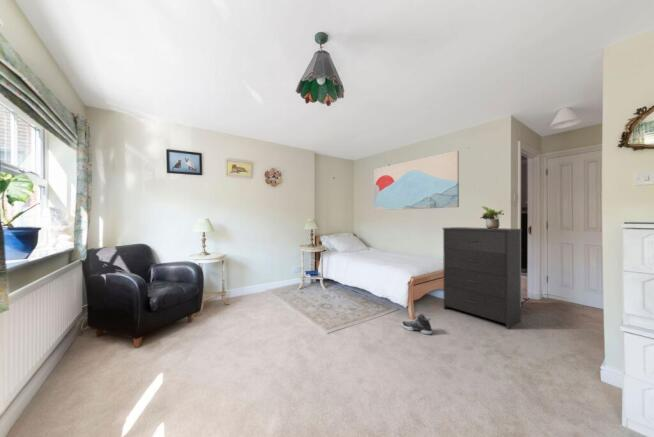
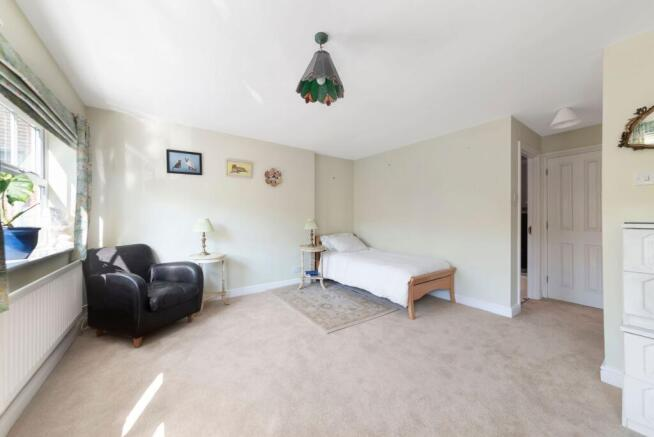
- potted plant (491, 217)
- dresser (479, 271)
- wall art (409, 185)
- sneaker (416, 321)
